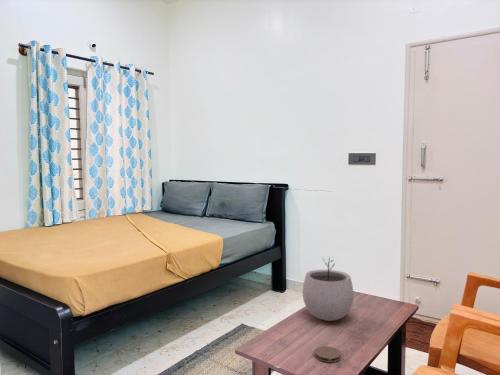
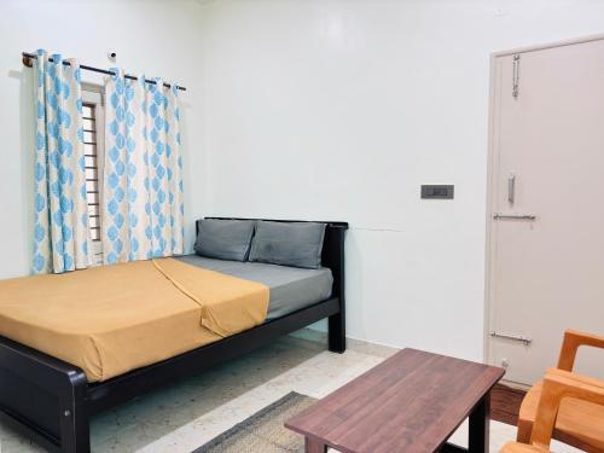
- coaster (327, 353)
- plant pot (327, 287)
